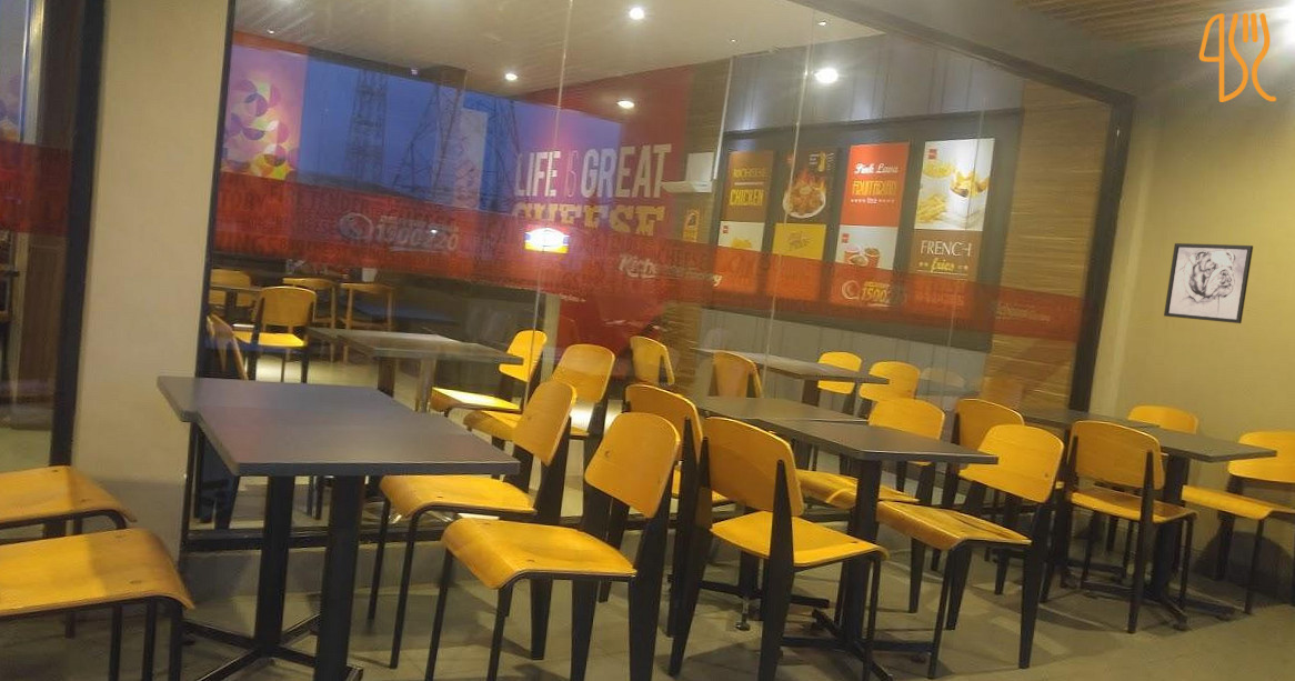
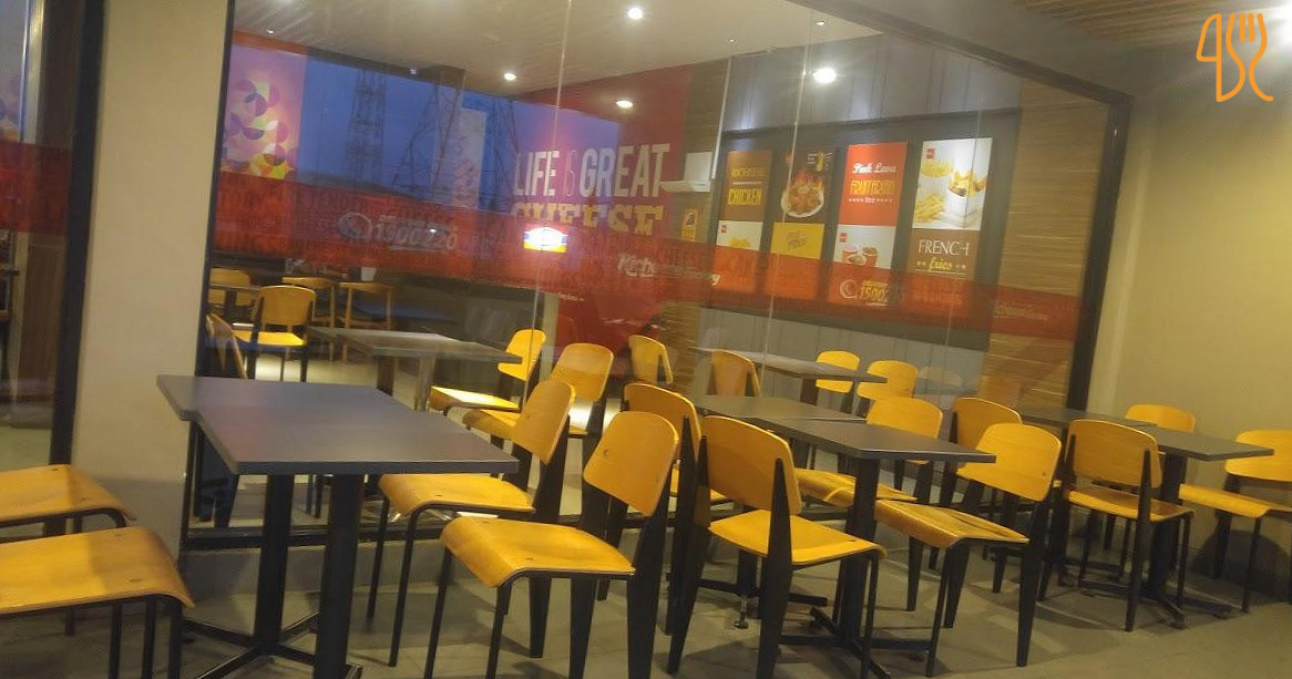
- wall art (1206, 282)
